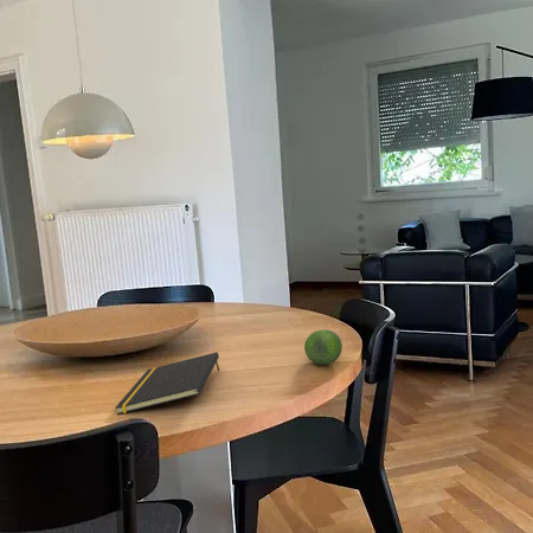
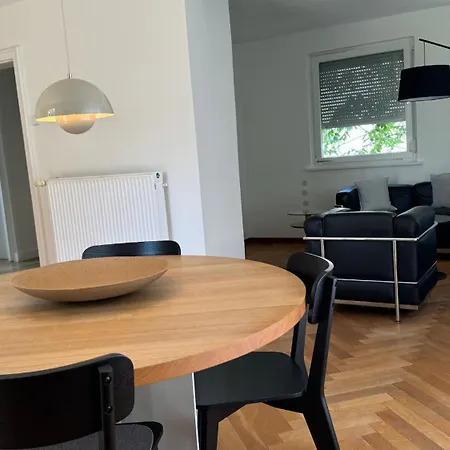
- fruit (320, 346)
- notepad (171, 380)
